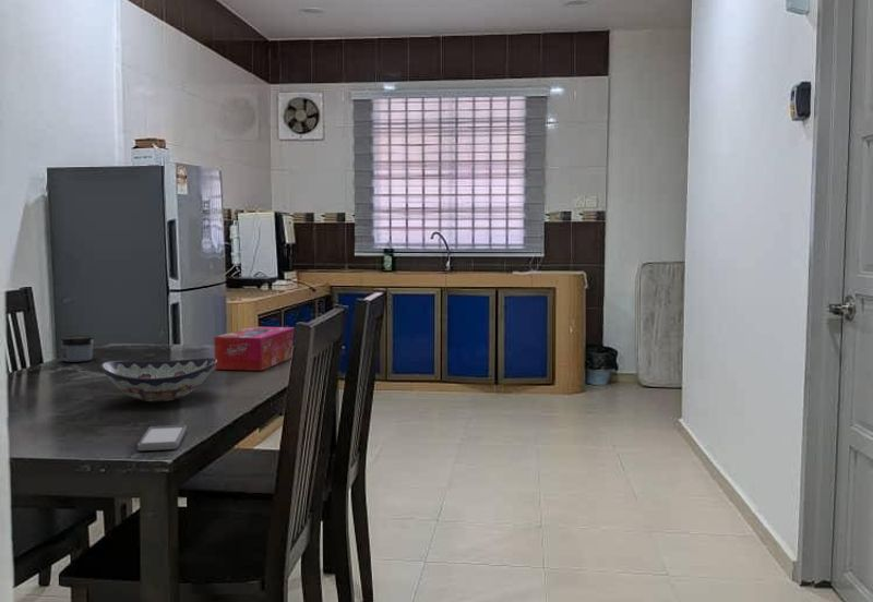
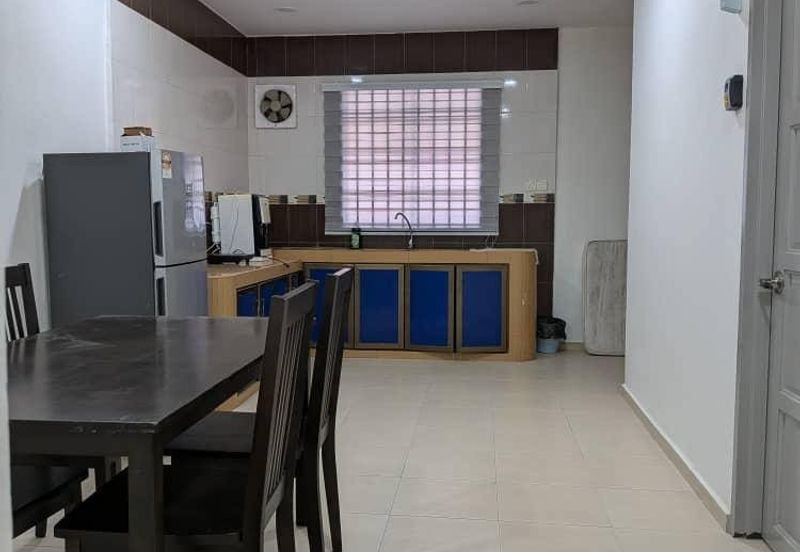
- tissue box (256, 347)
- smartphone (163, 437)
- jar (77, 348)
- decorative bowl (160, 380)
